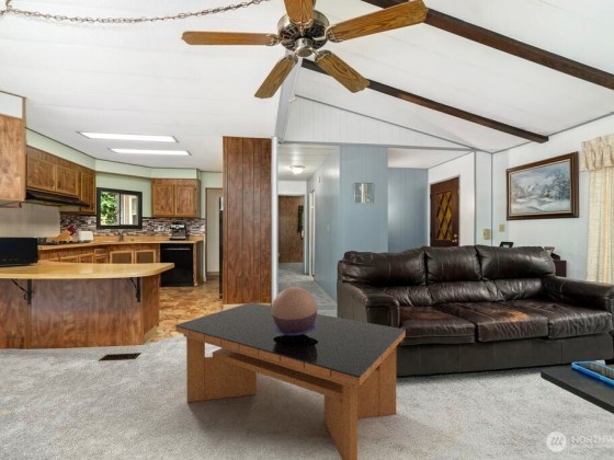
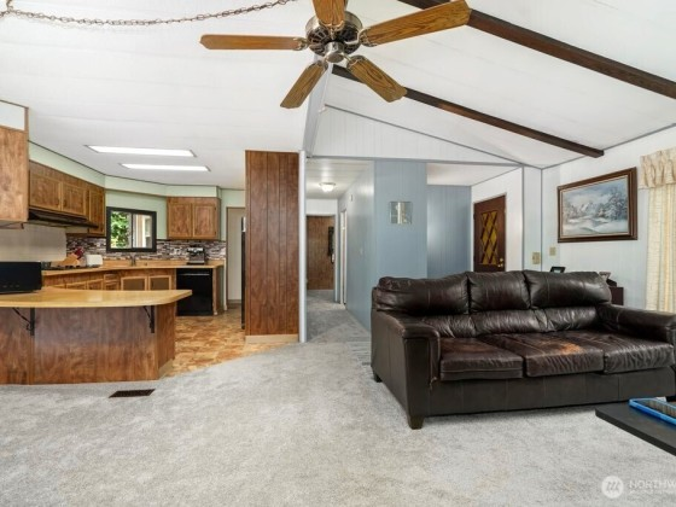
- coffee table (287, 366)
- decorative bowl (295, 309)
